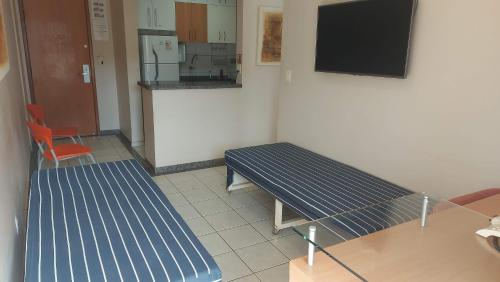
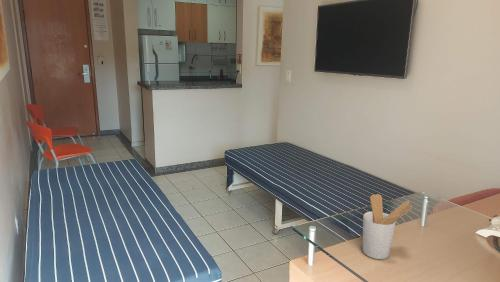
+ utensil holder (386, 227)
